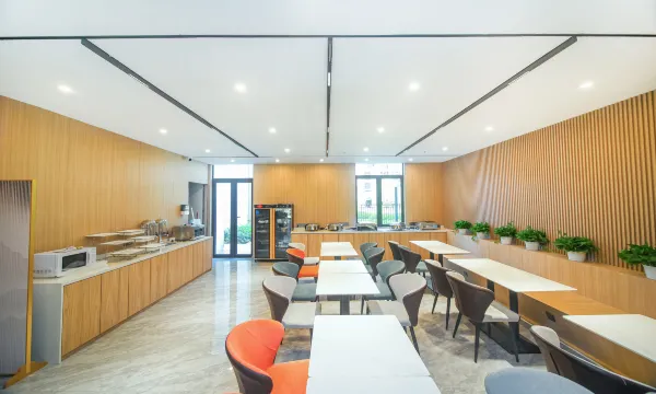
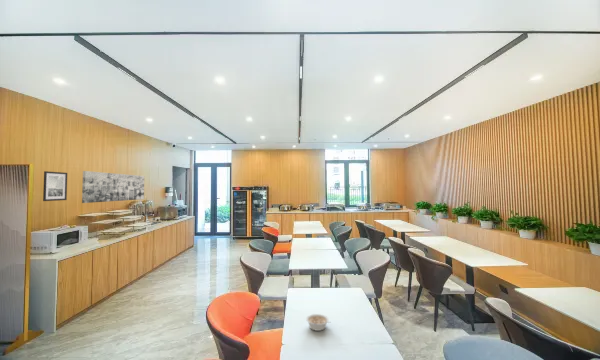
+ legume (318, 322)
+ wall art (118, 187)
+ wall art (55, 186)
